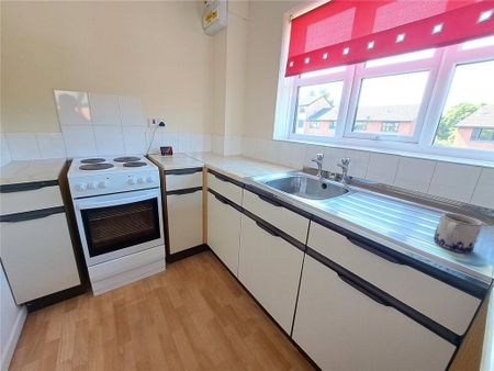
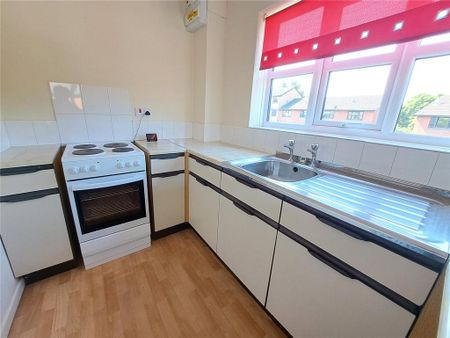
- mug (456, 233)
